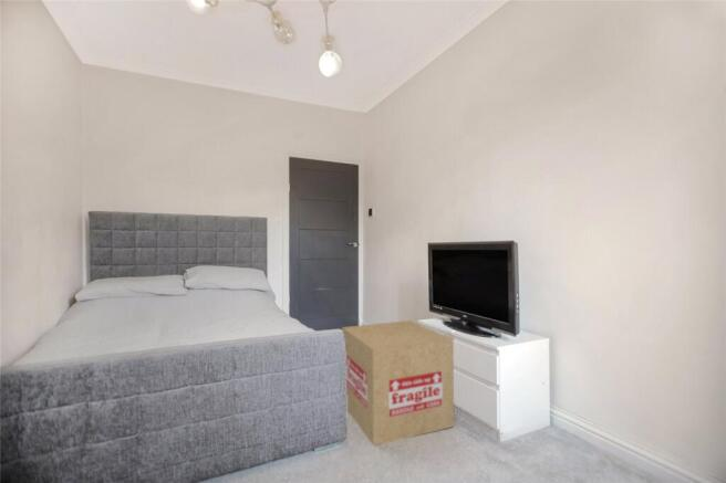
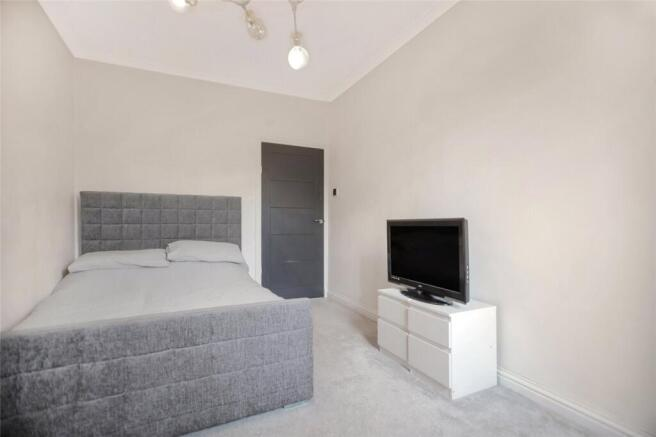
- cardboard box (394, 374)
